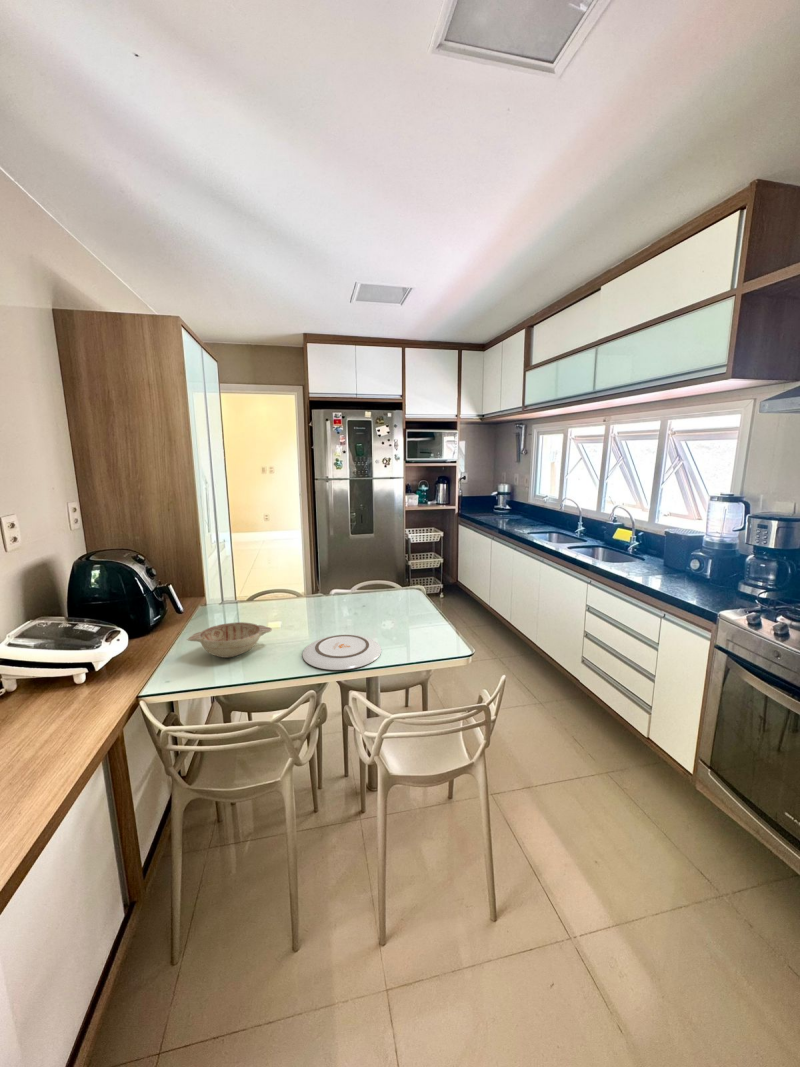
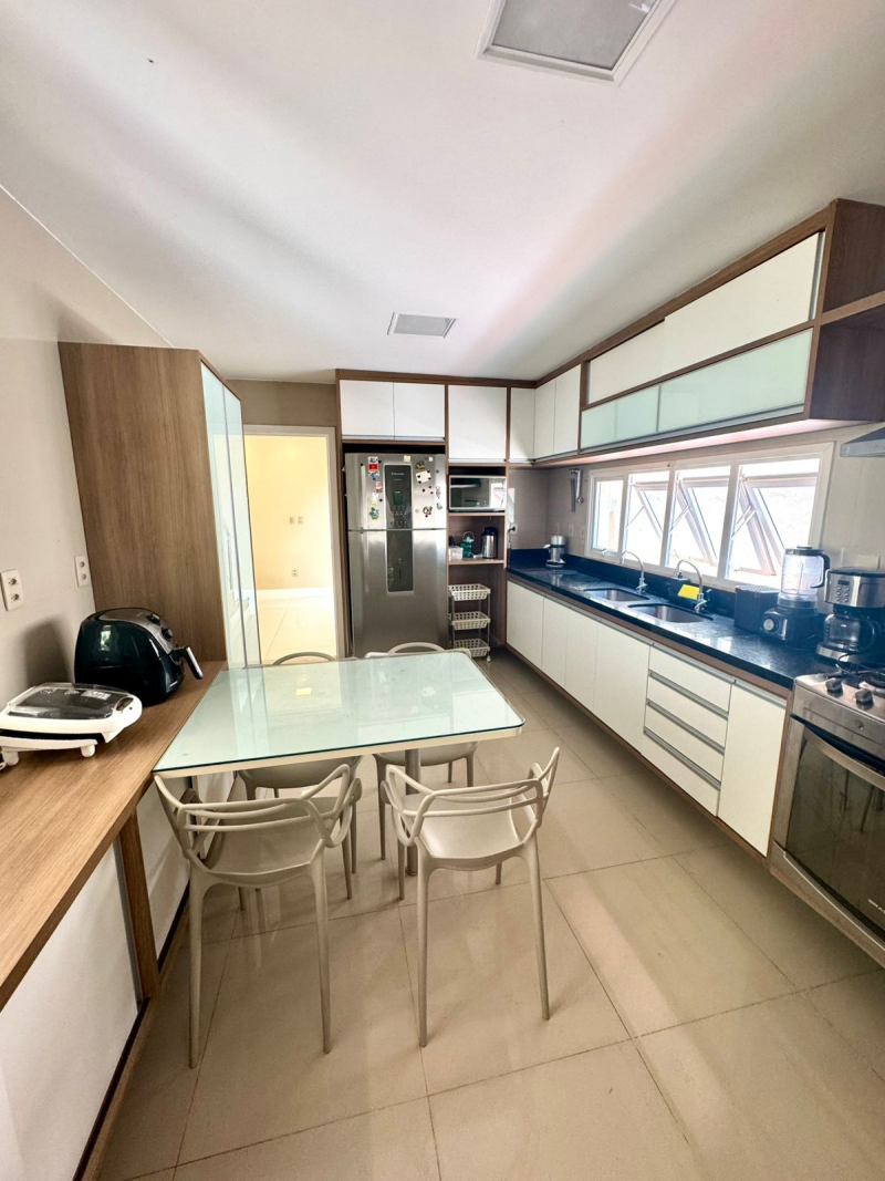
- plate (342, 648)
- decorative bowl (231, 641)
